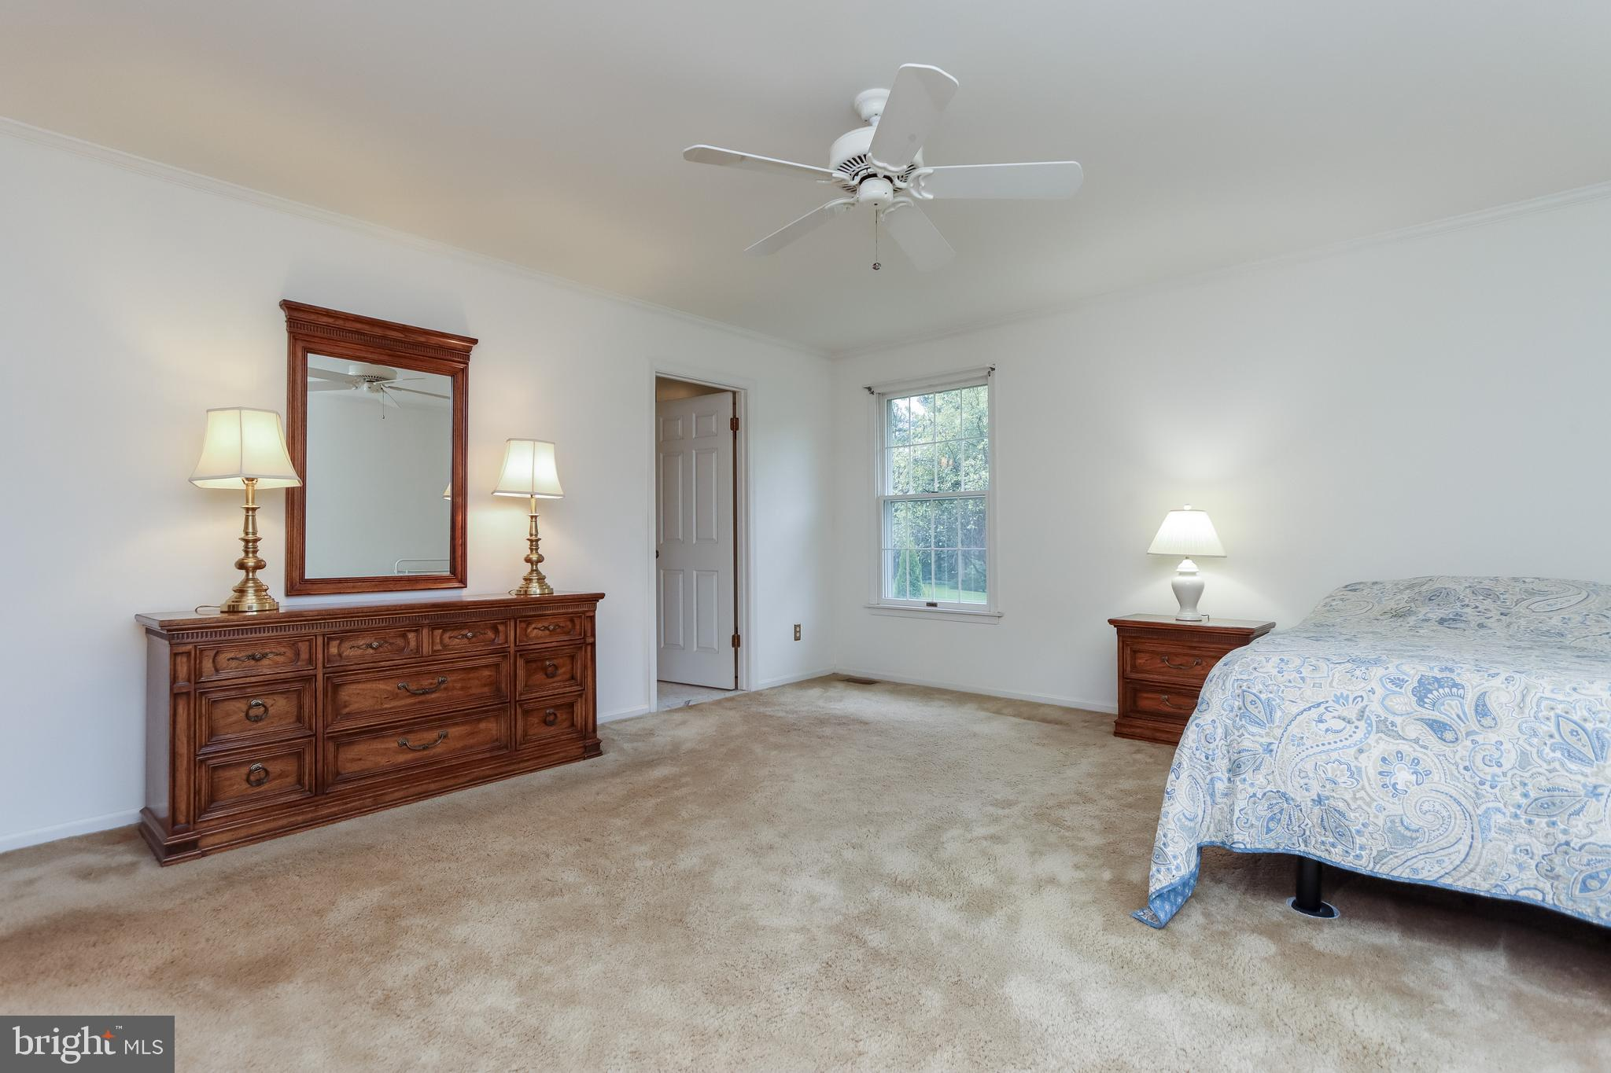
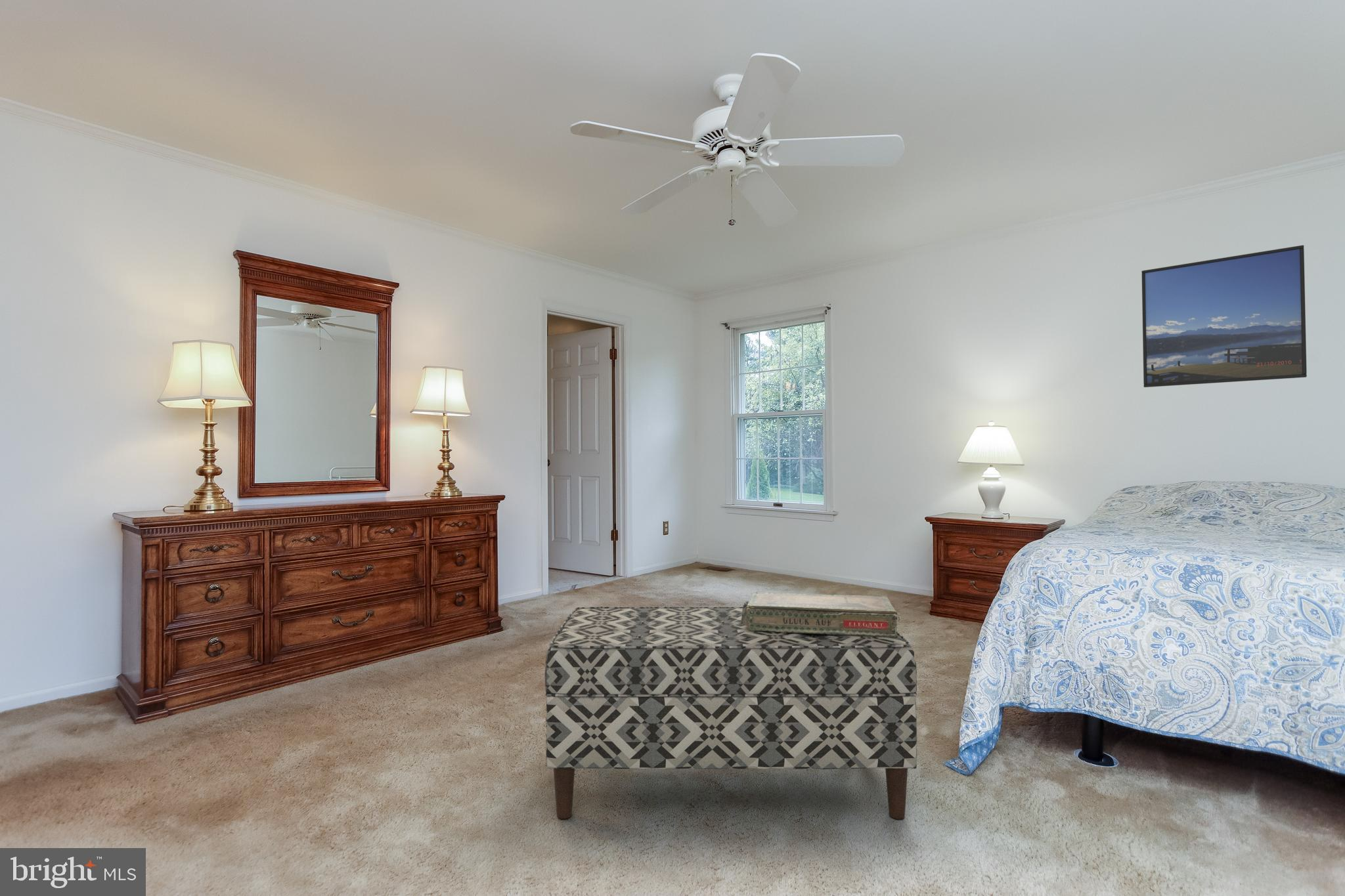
+ bench (724, 702)
+ decorative box (818, 612)
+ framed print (1219, 320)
